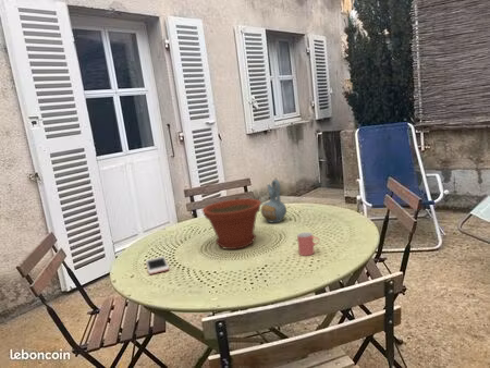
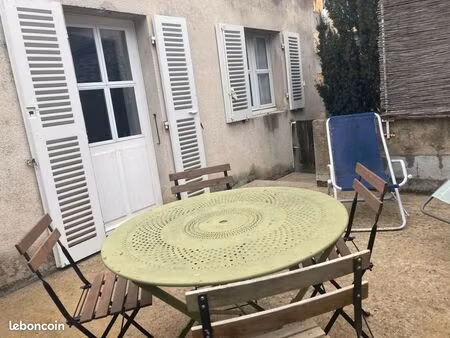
- plant pot (234, 224)
- cell phone (157, 265)
- cup (308, 244)
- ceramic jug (272, 199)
